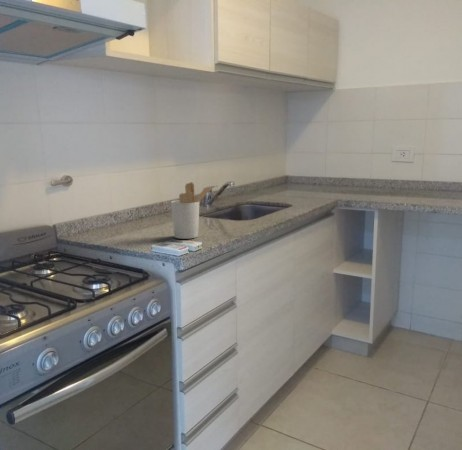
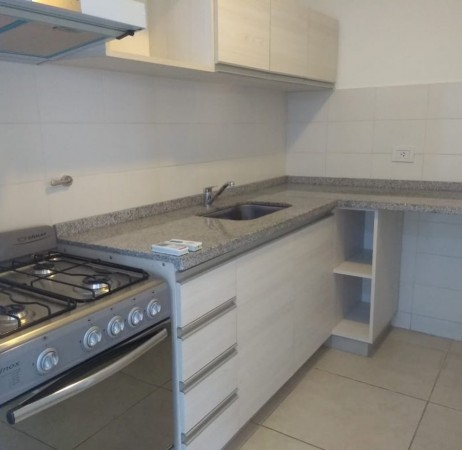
- utensil holder (192, 210)
